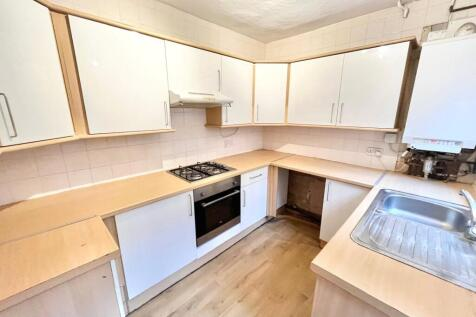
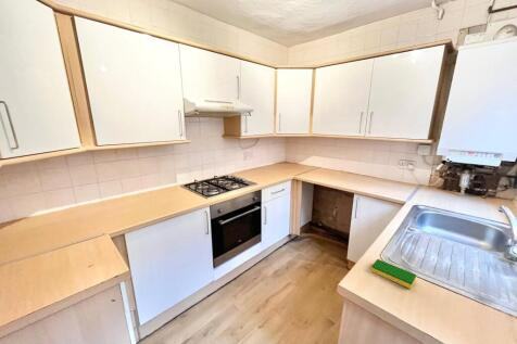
+ dish sponge (392, 272)
